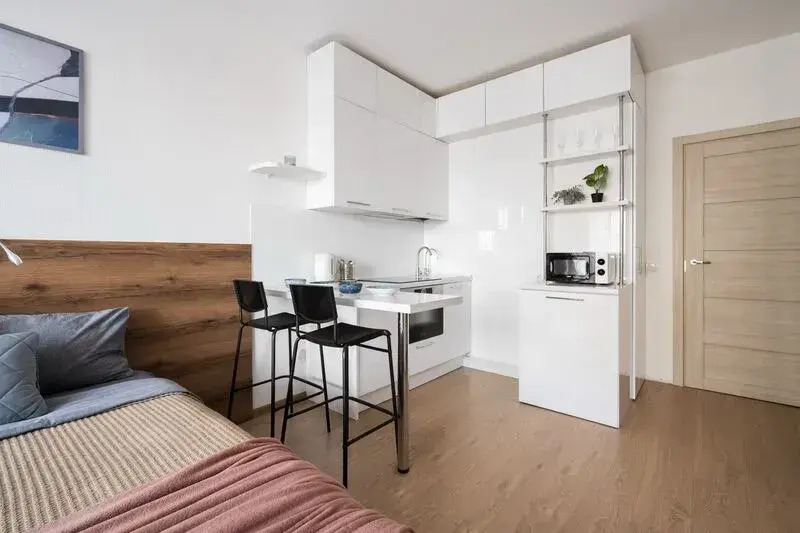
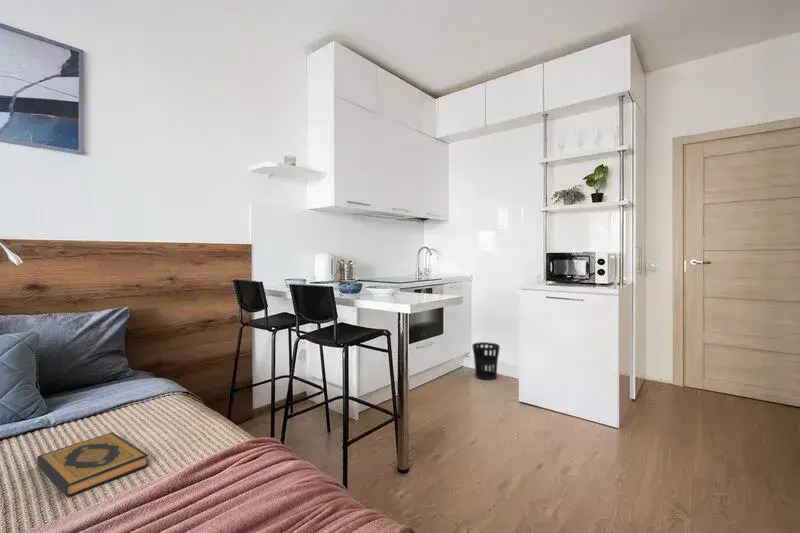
+ hardback book (92, 460)
+ wastebasket (485, 360)
